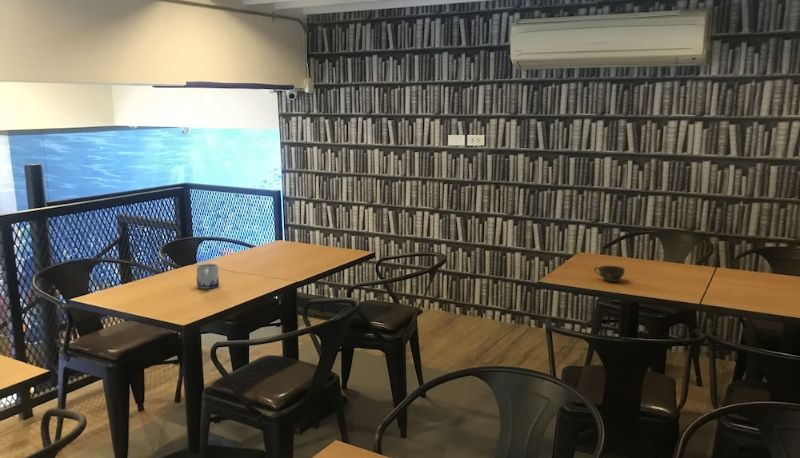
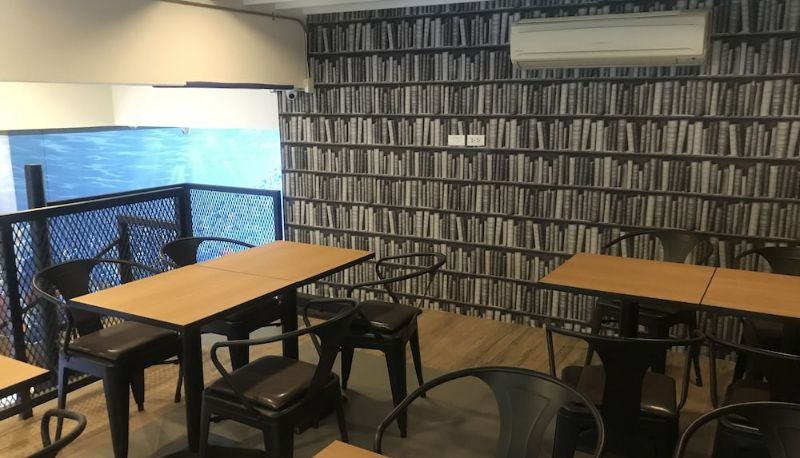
- cup (608, 274)
- mug (207, 276)
